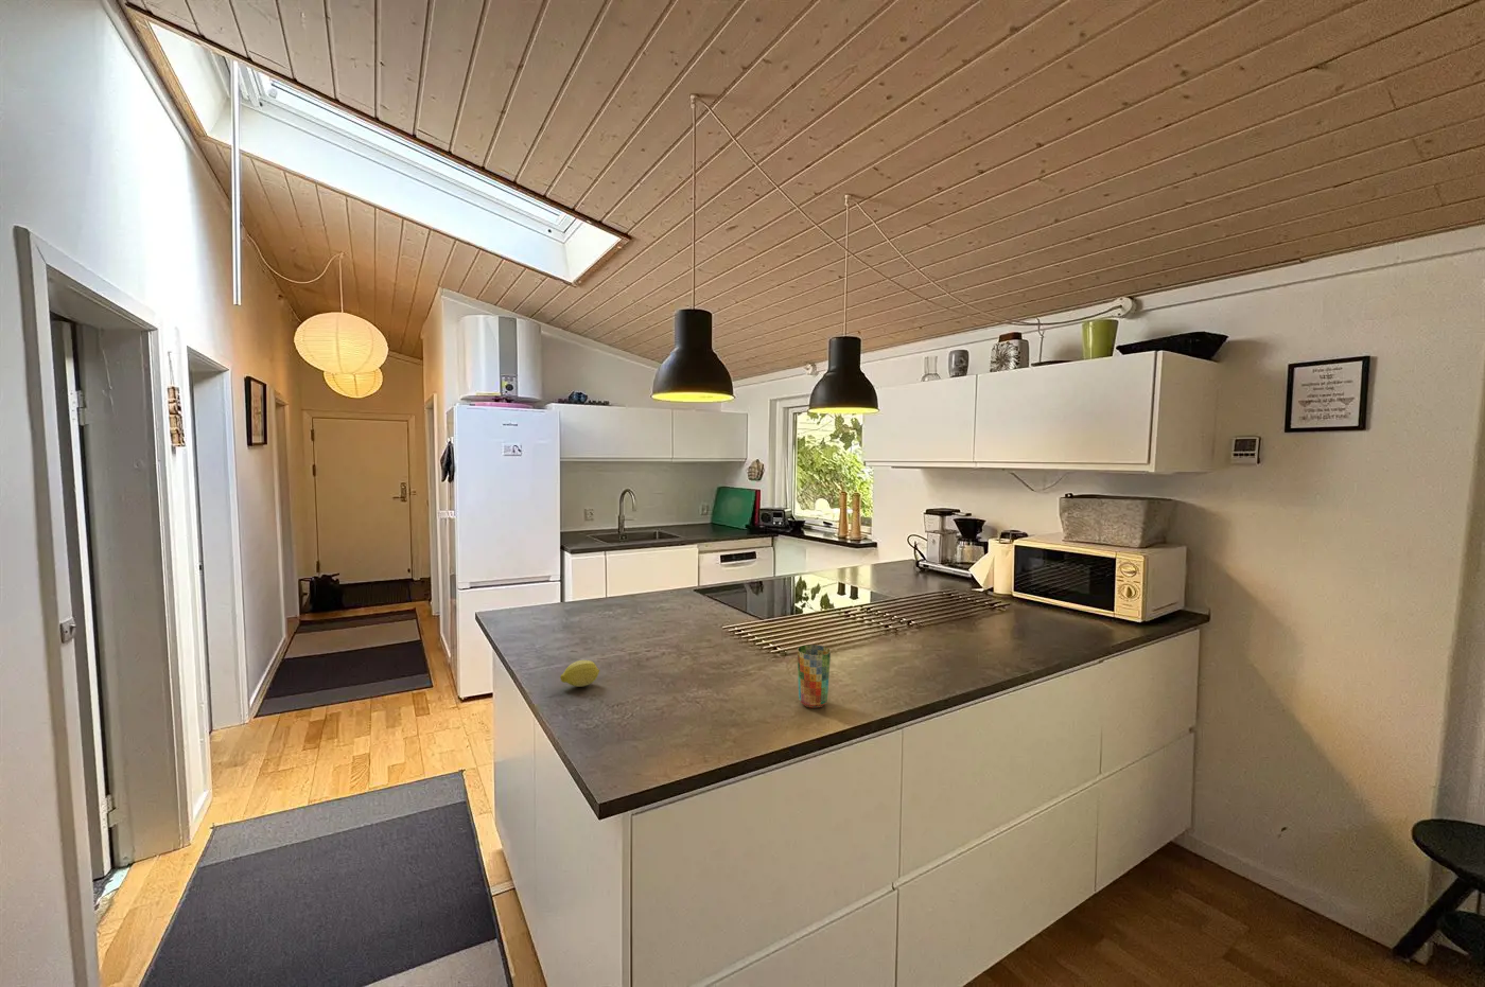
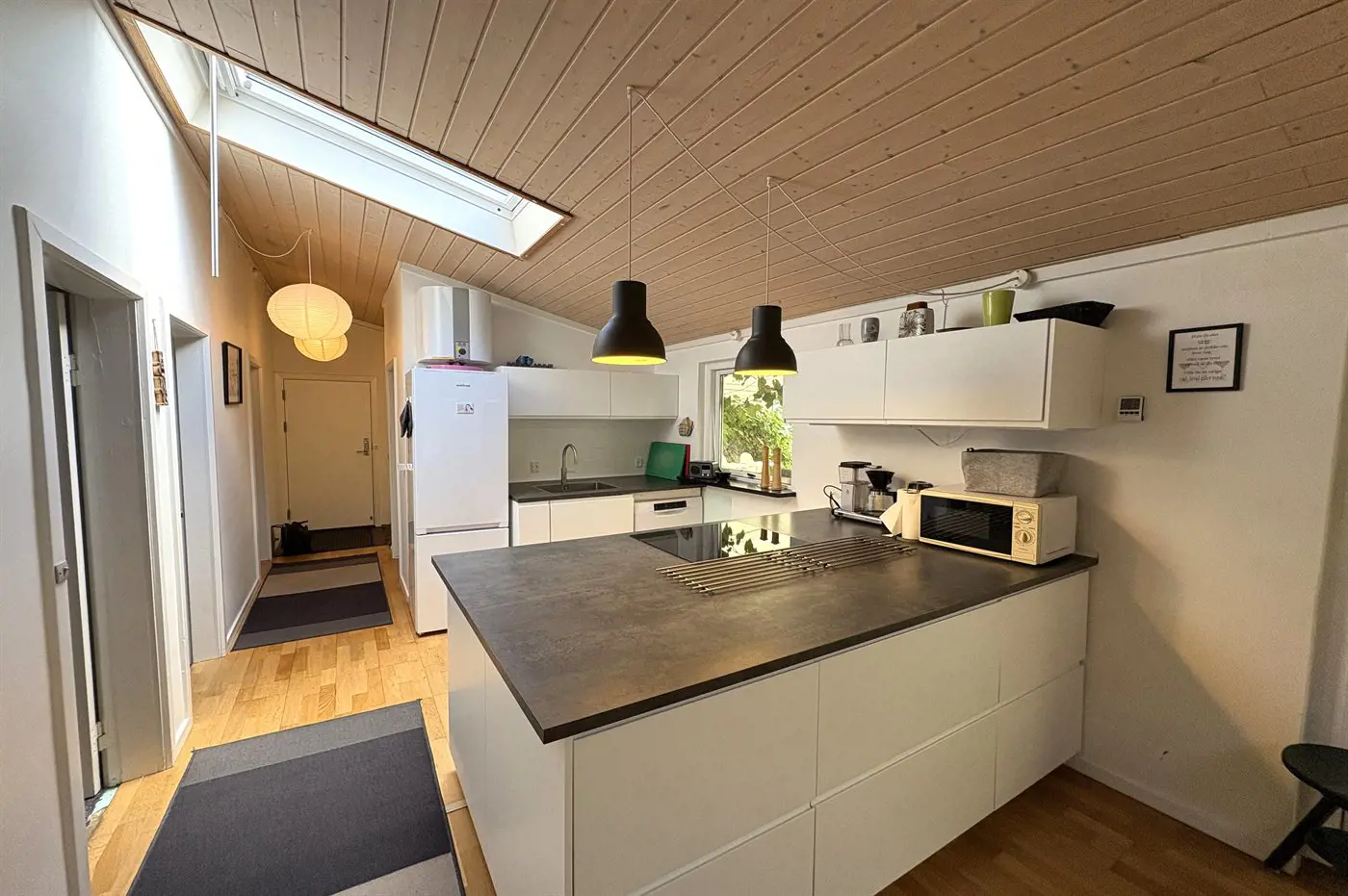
- fruit (581, 673)
- cup (813, 676)
